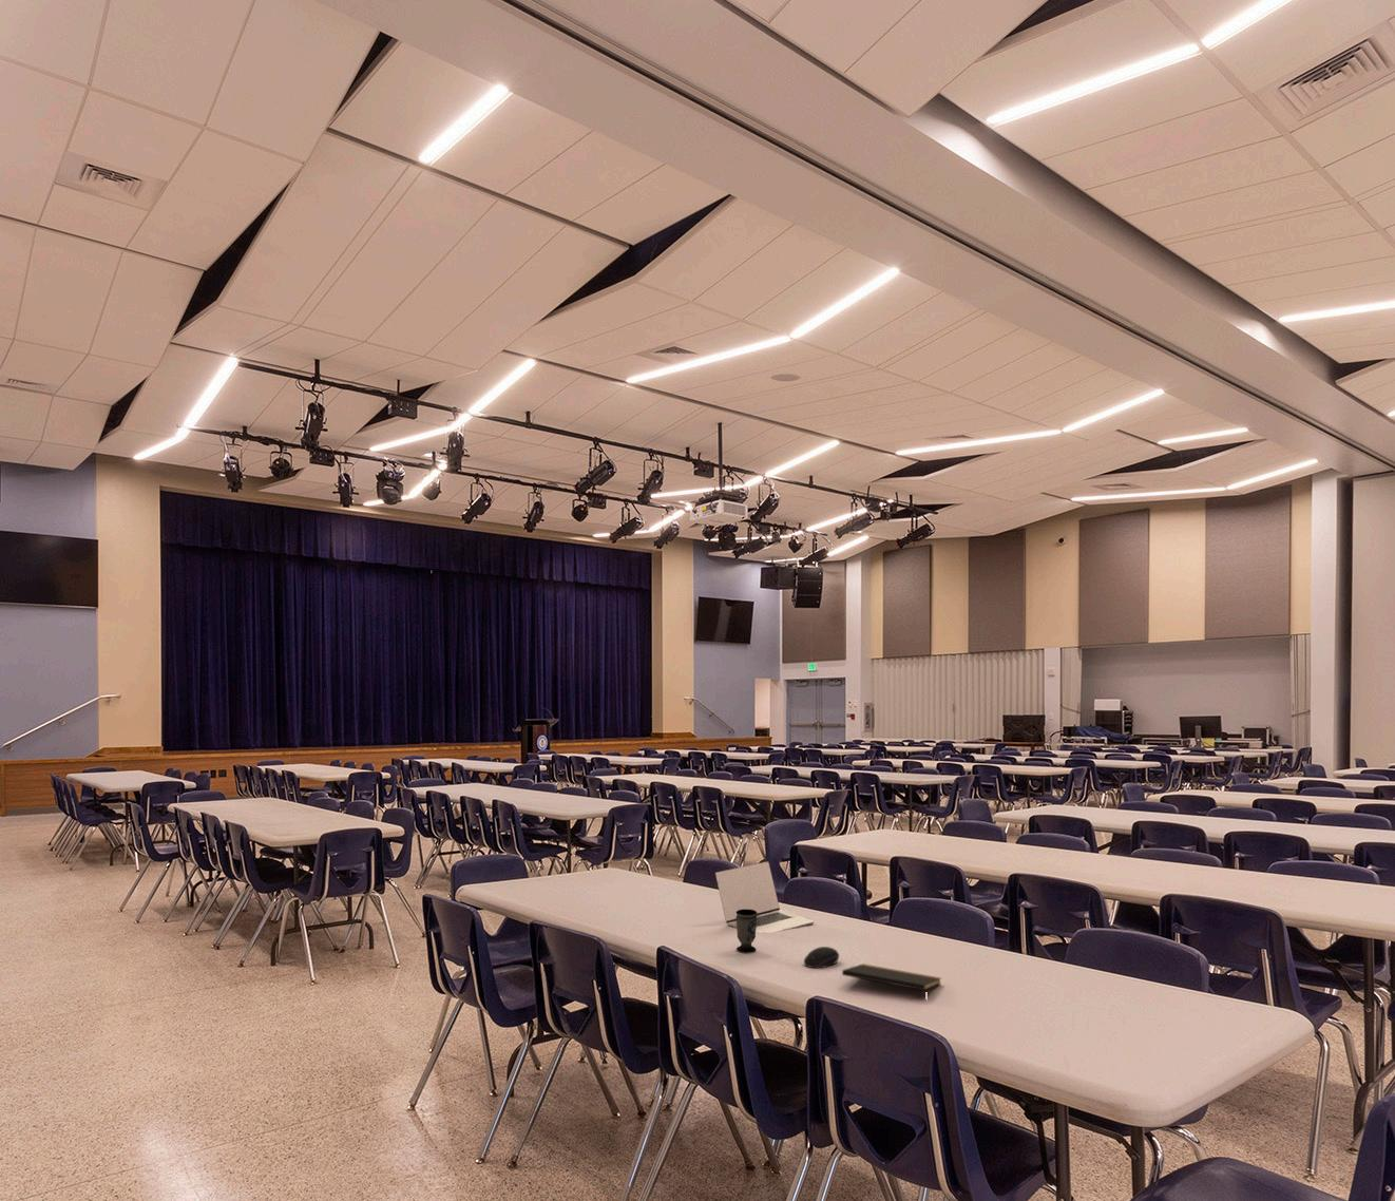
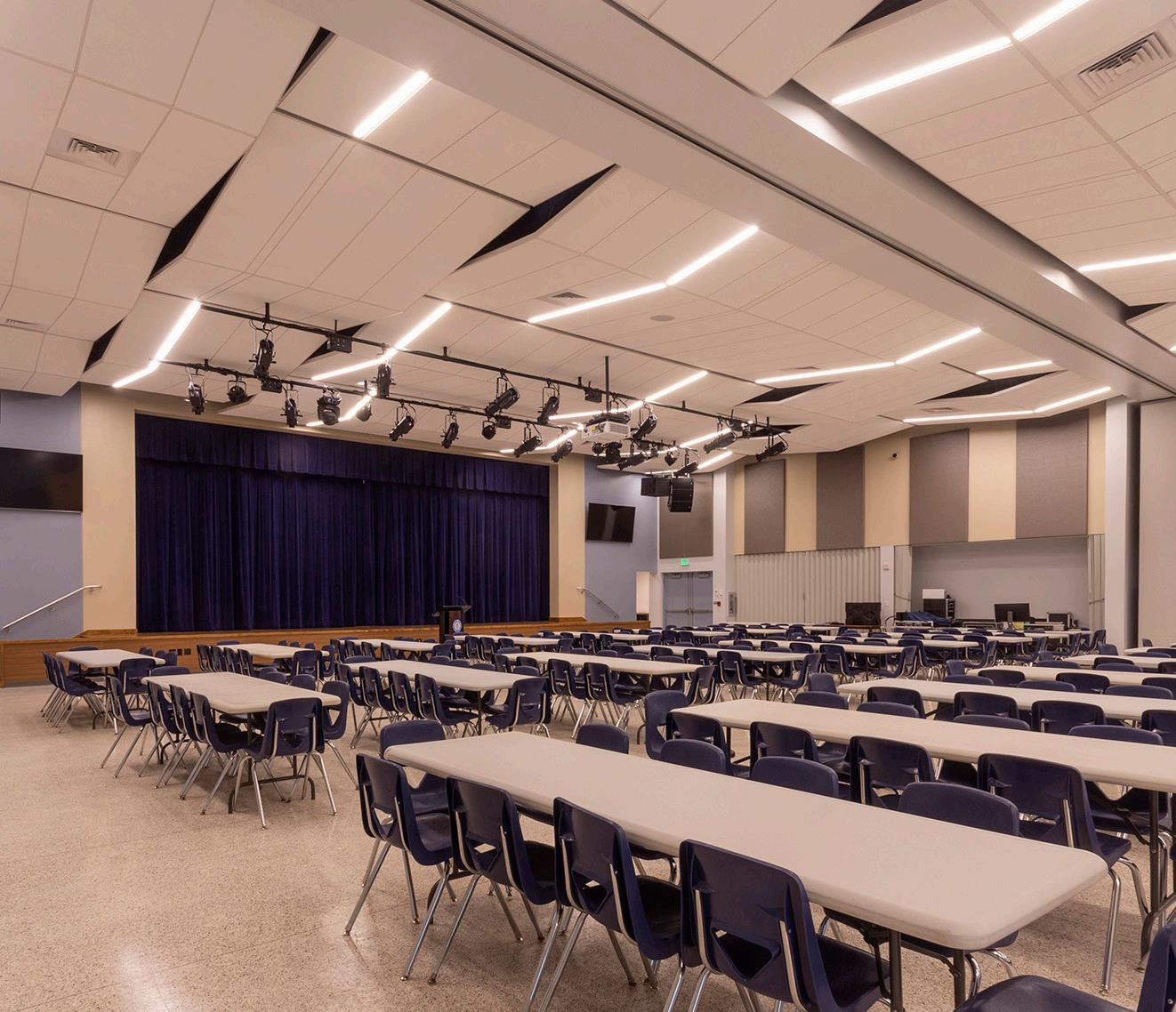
- laptop (764, 897)
- computer mouse (821, 957)
- notepad (892, 977)
- cup (746, 930)
